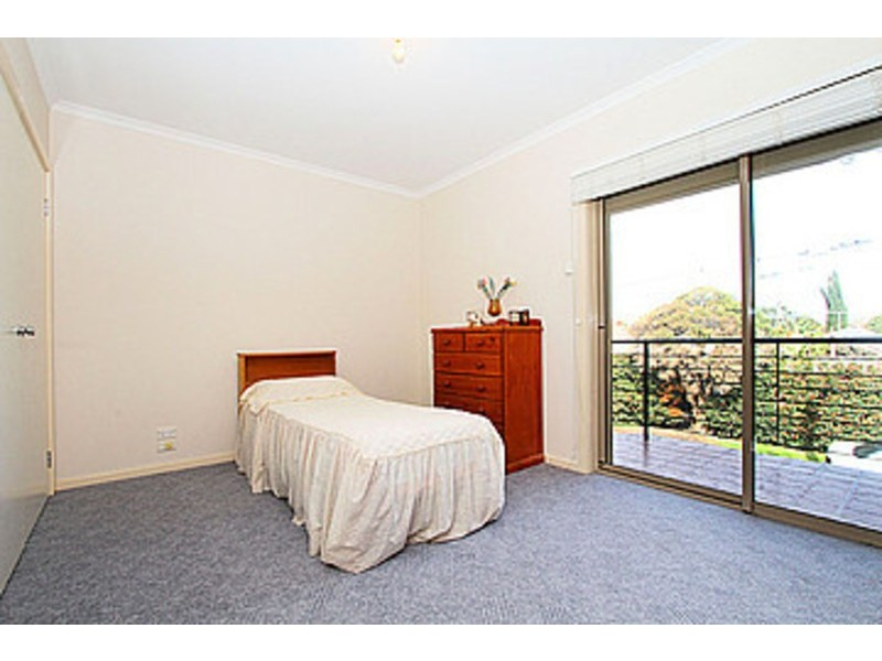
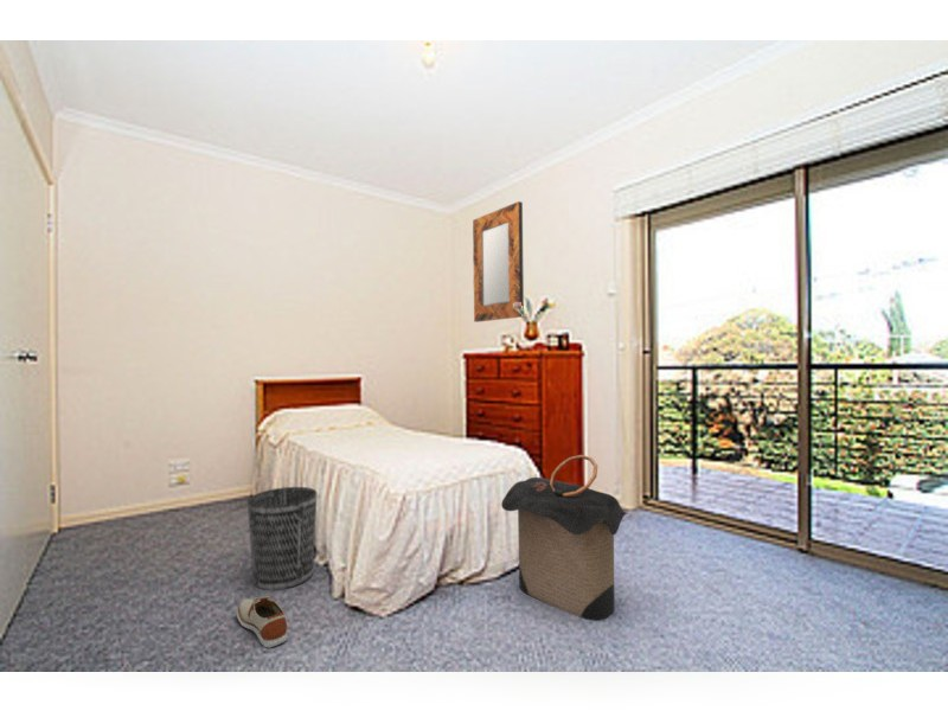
+ shoe (262, 609)
+ wastebasket (283, 536)
+ laundry hamper (559, 526)
+ home mirror (497, 265)
